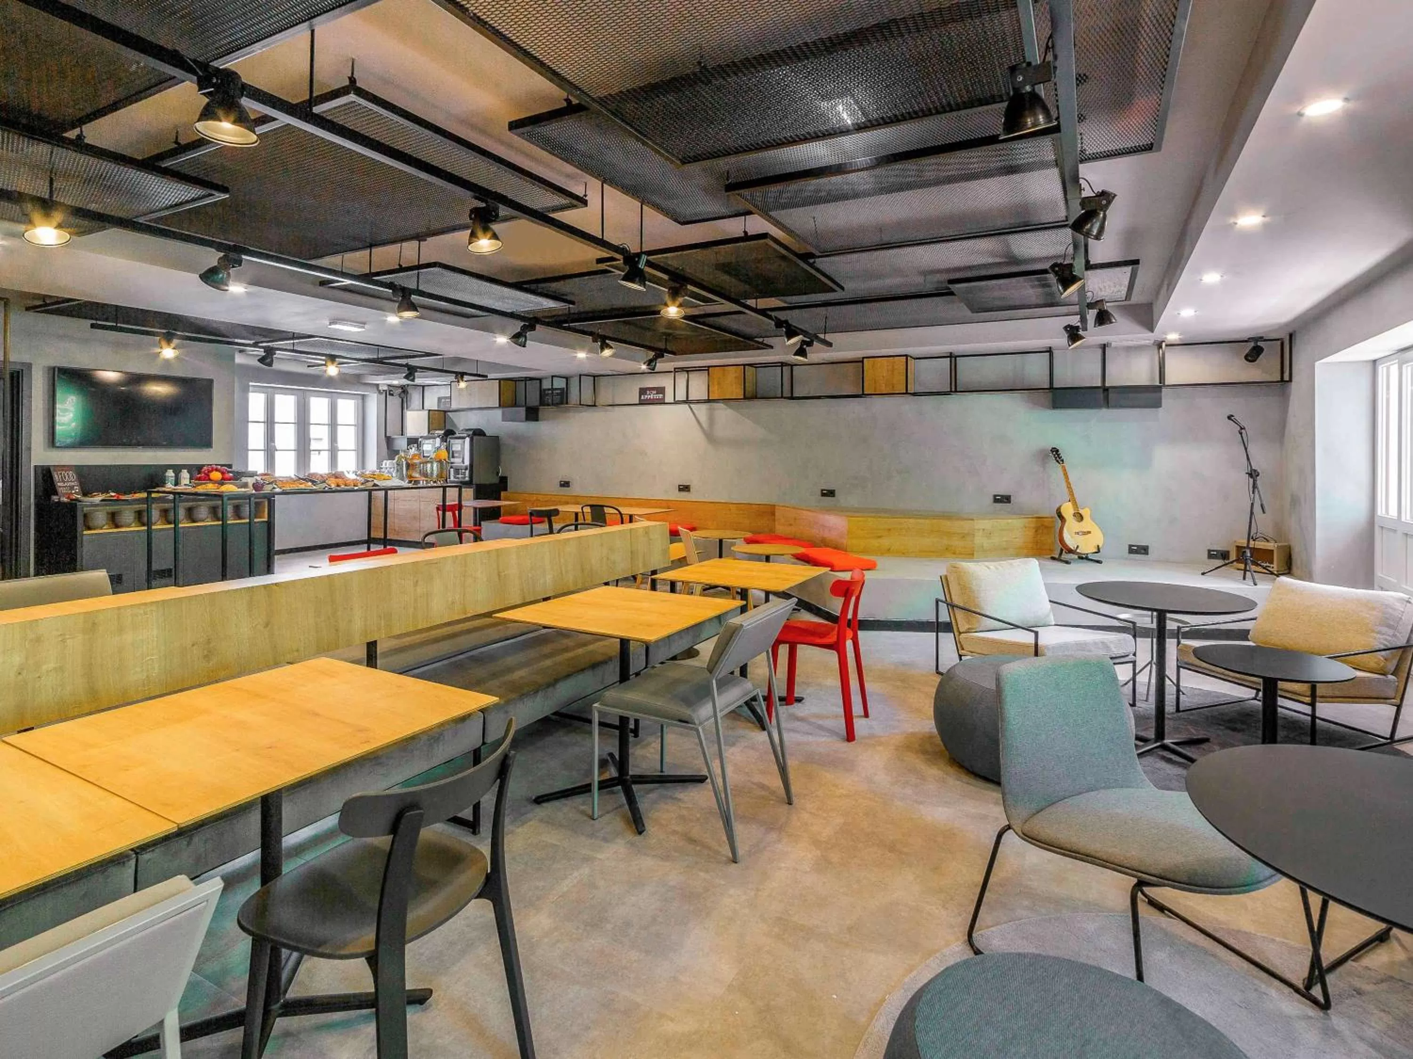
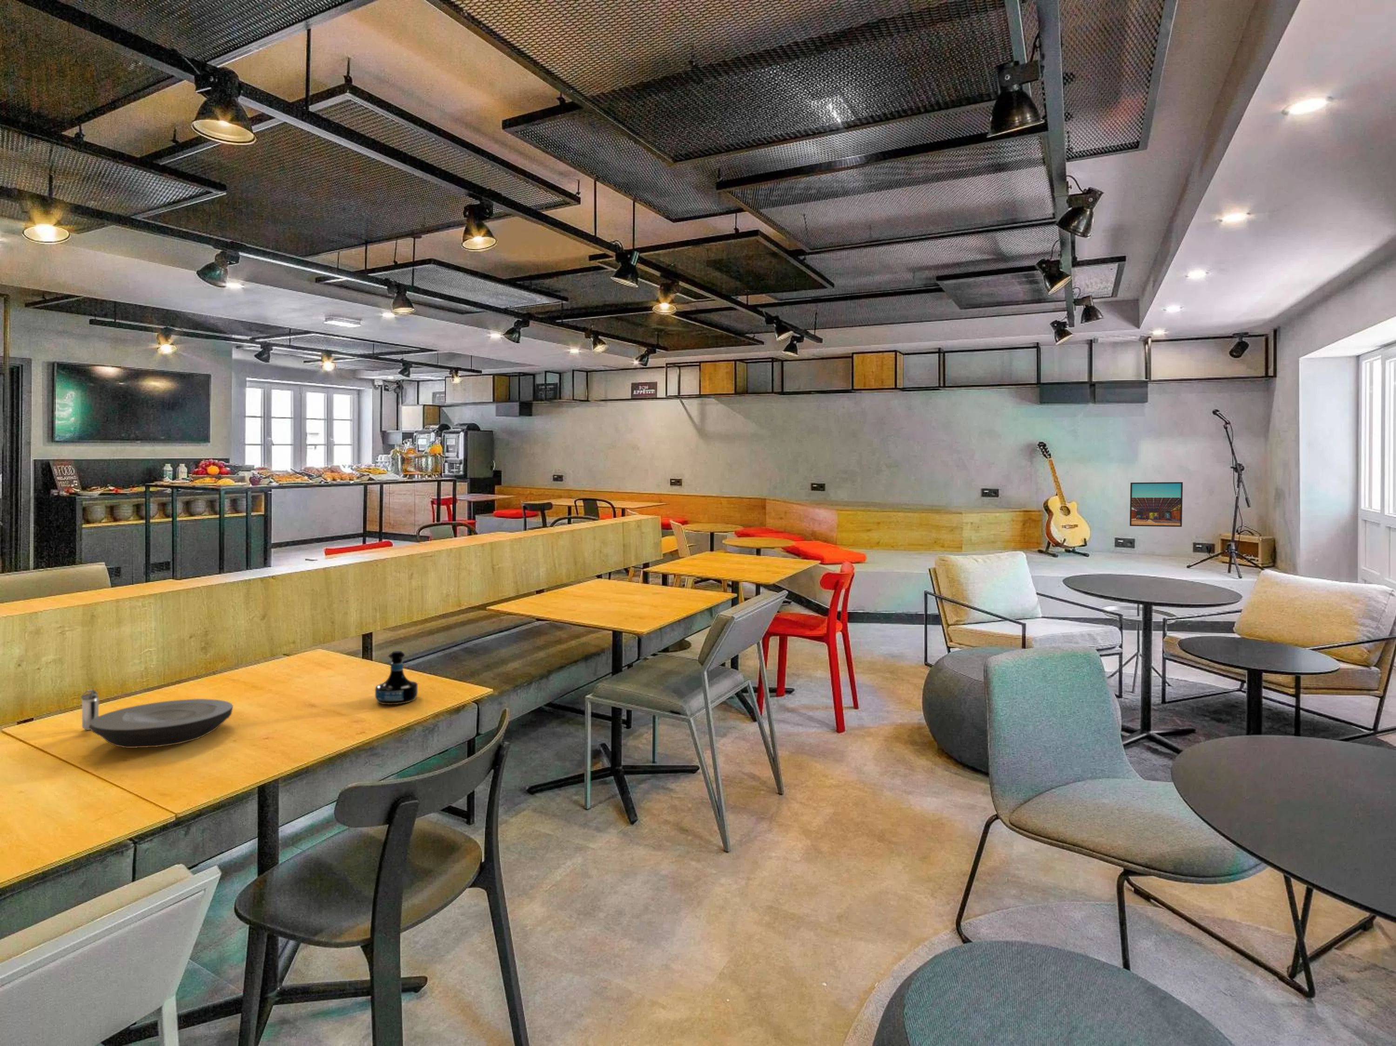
+ tequila bottle (397, 676)
+ plate (165, 725)
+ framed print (1155, 504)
+ shaker (90, 710)
